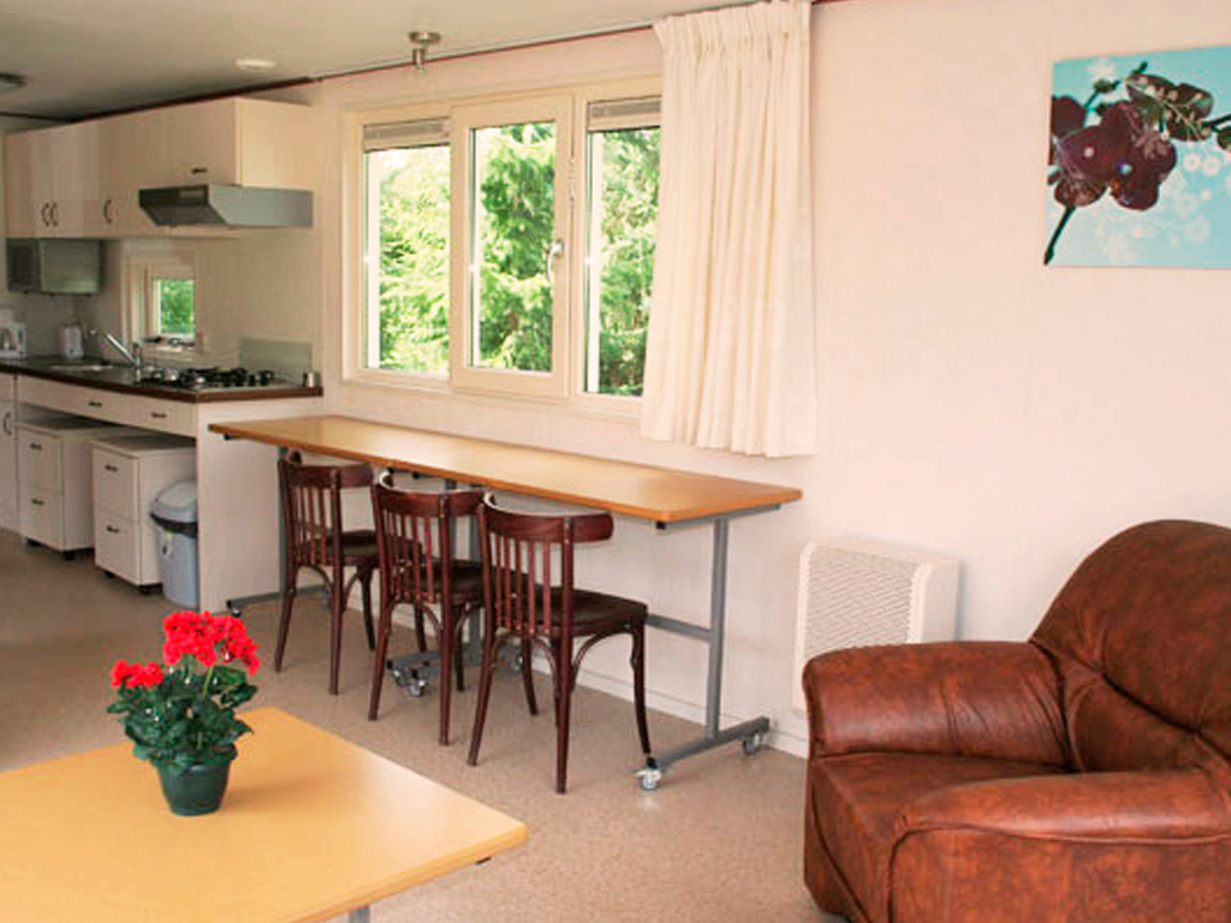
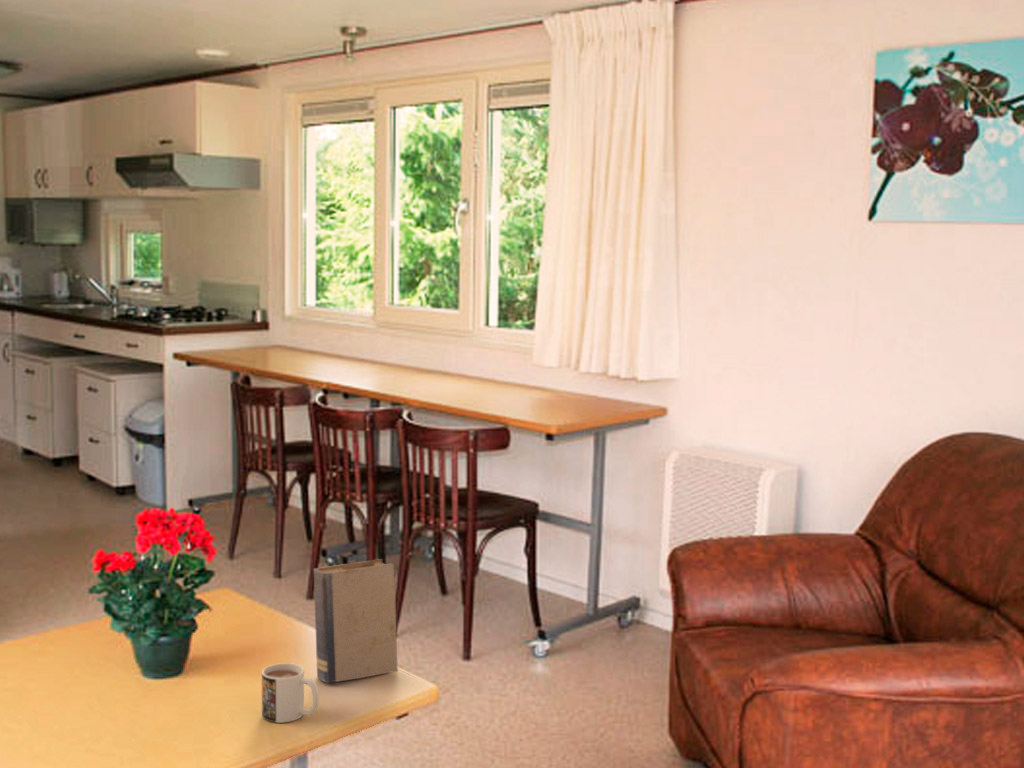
+ book (354, 617)
+ mug (291, 693)
